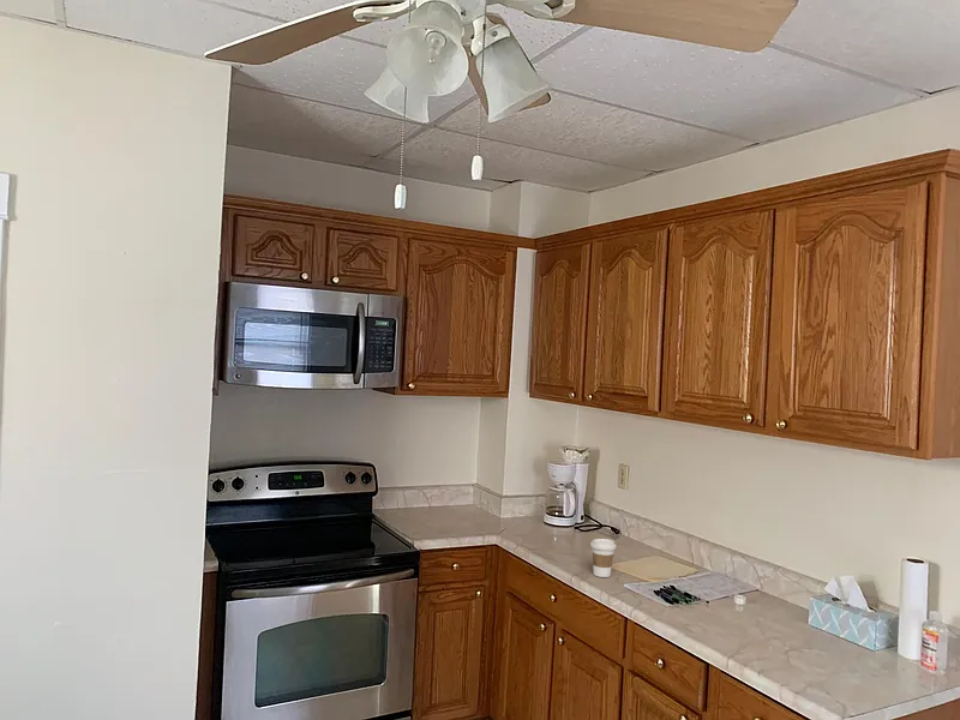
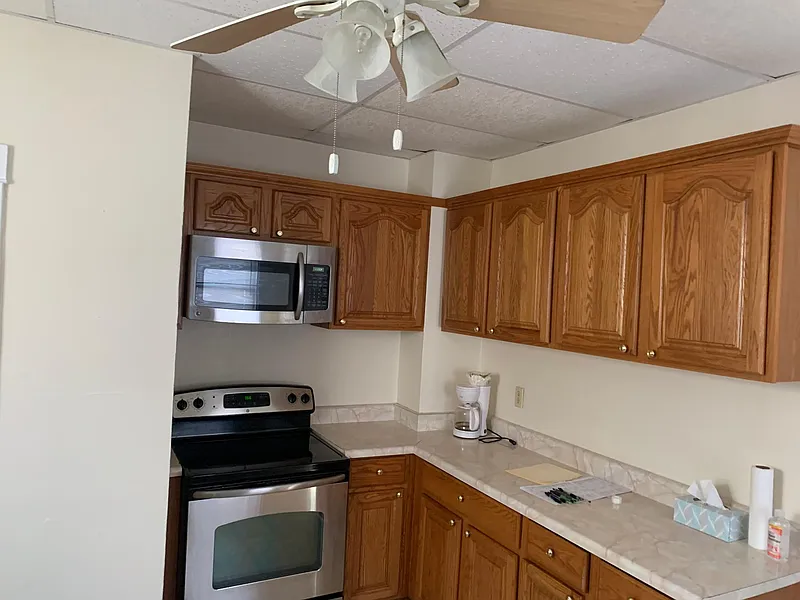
- coffee cup (602, 557)
